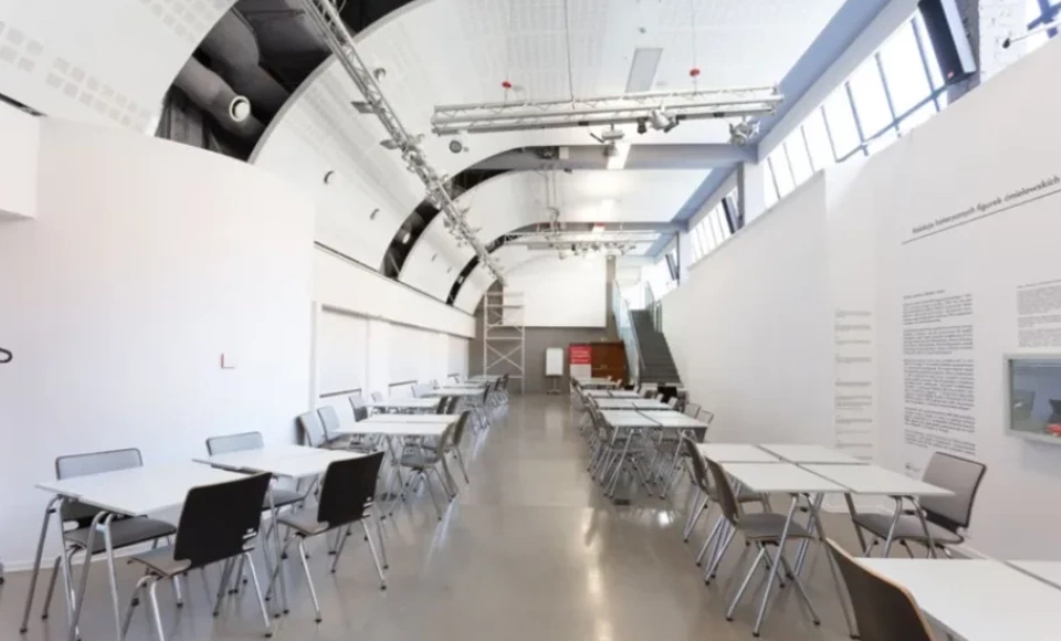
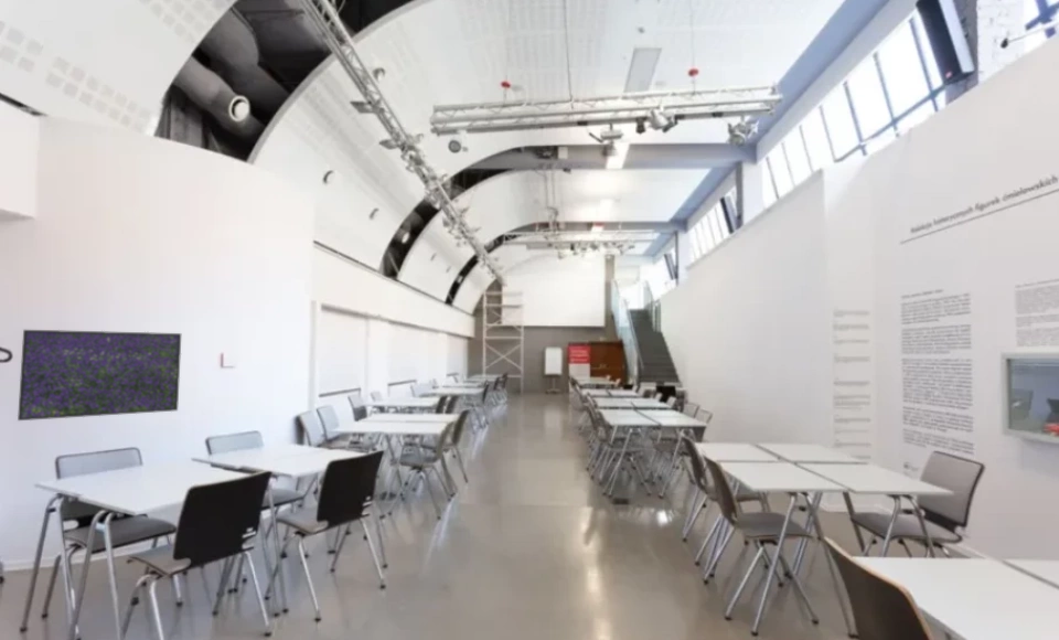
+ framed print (106, 373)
